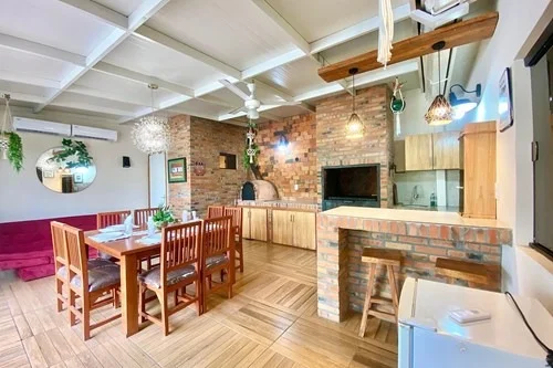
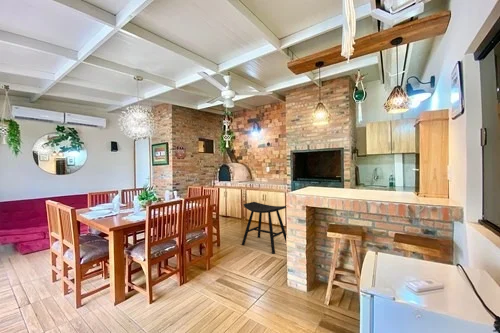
+ stool (269, 224)
